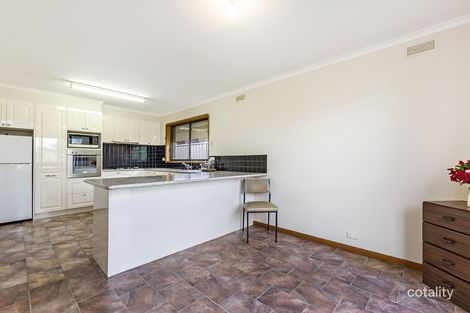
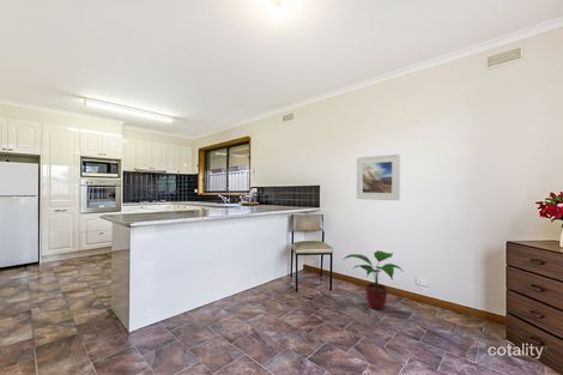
+ potted plant (374, 276)
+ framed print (376, 177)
